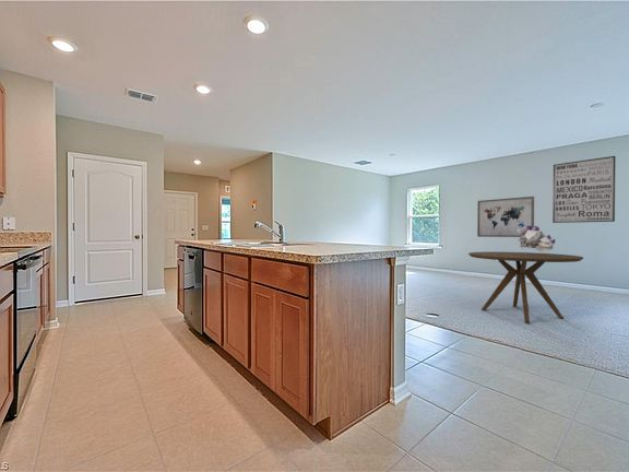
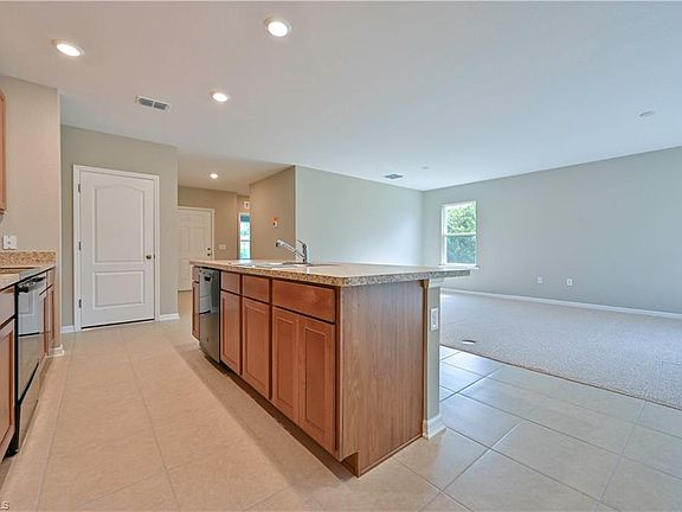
- wall art (503, 217)
- dining table (521, 284)
- wall art (582, 191)
- bouquet (532, 239)
